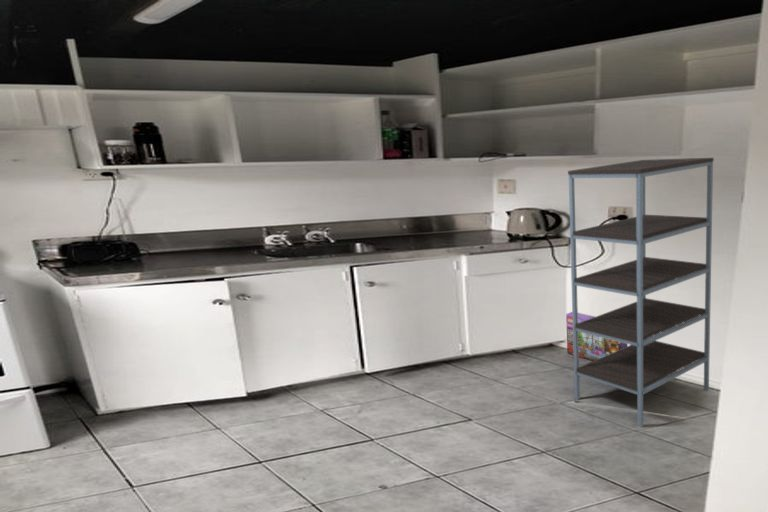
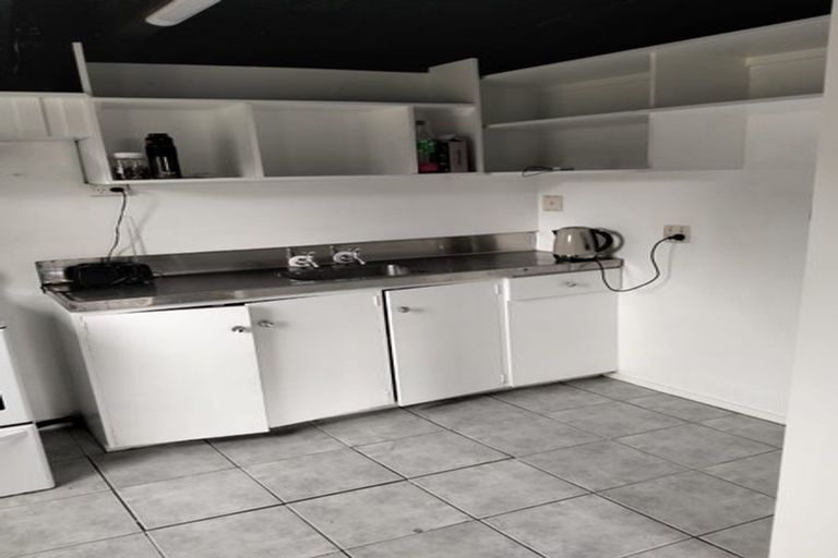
- shelving unit (641, 285)
- box (595, 339)
